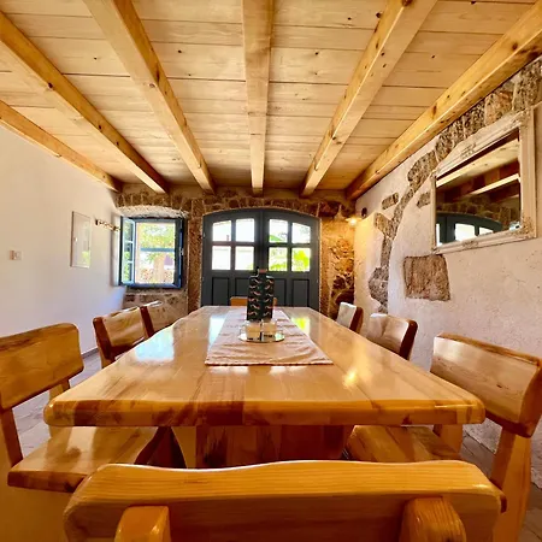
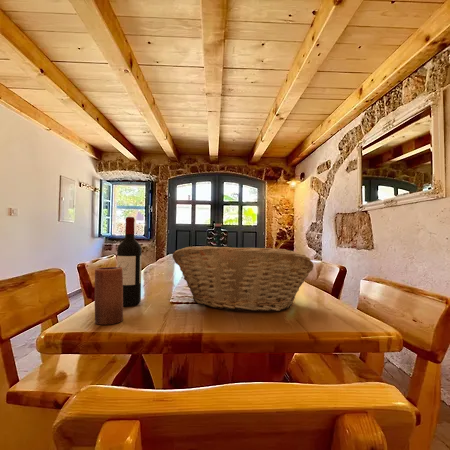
+ wine bottle (129, 260)
+ fruit basket (240, 273)
+ candle (109, 294)
